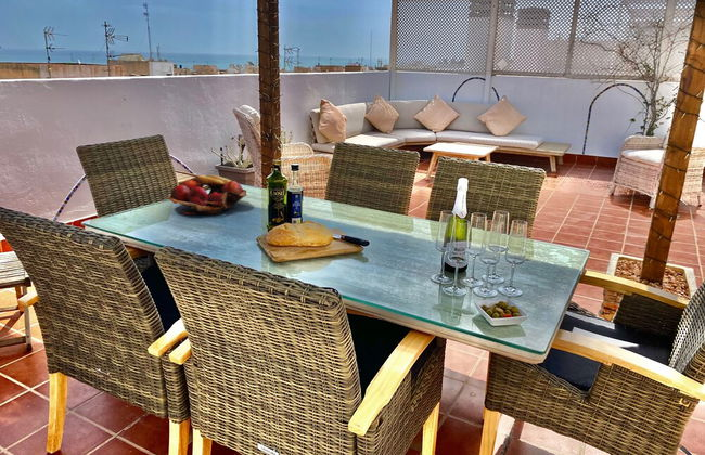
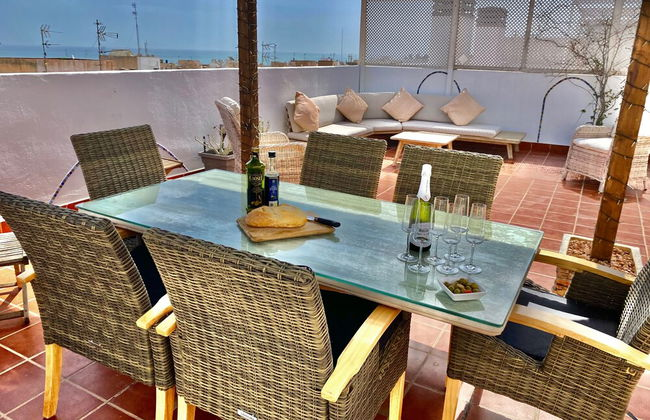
- fruit basket (206, 193)
